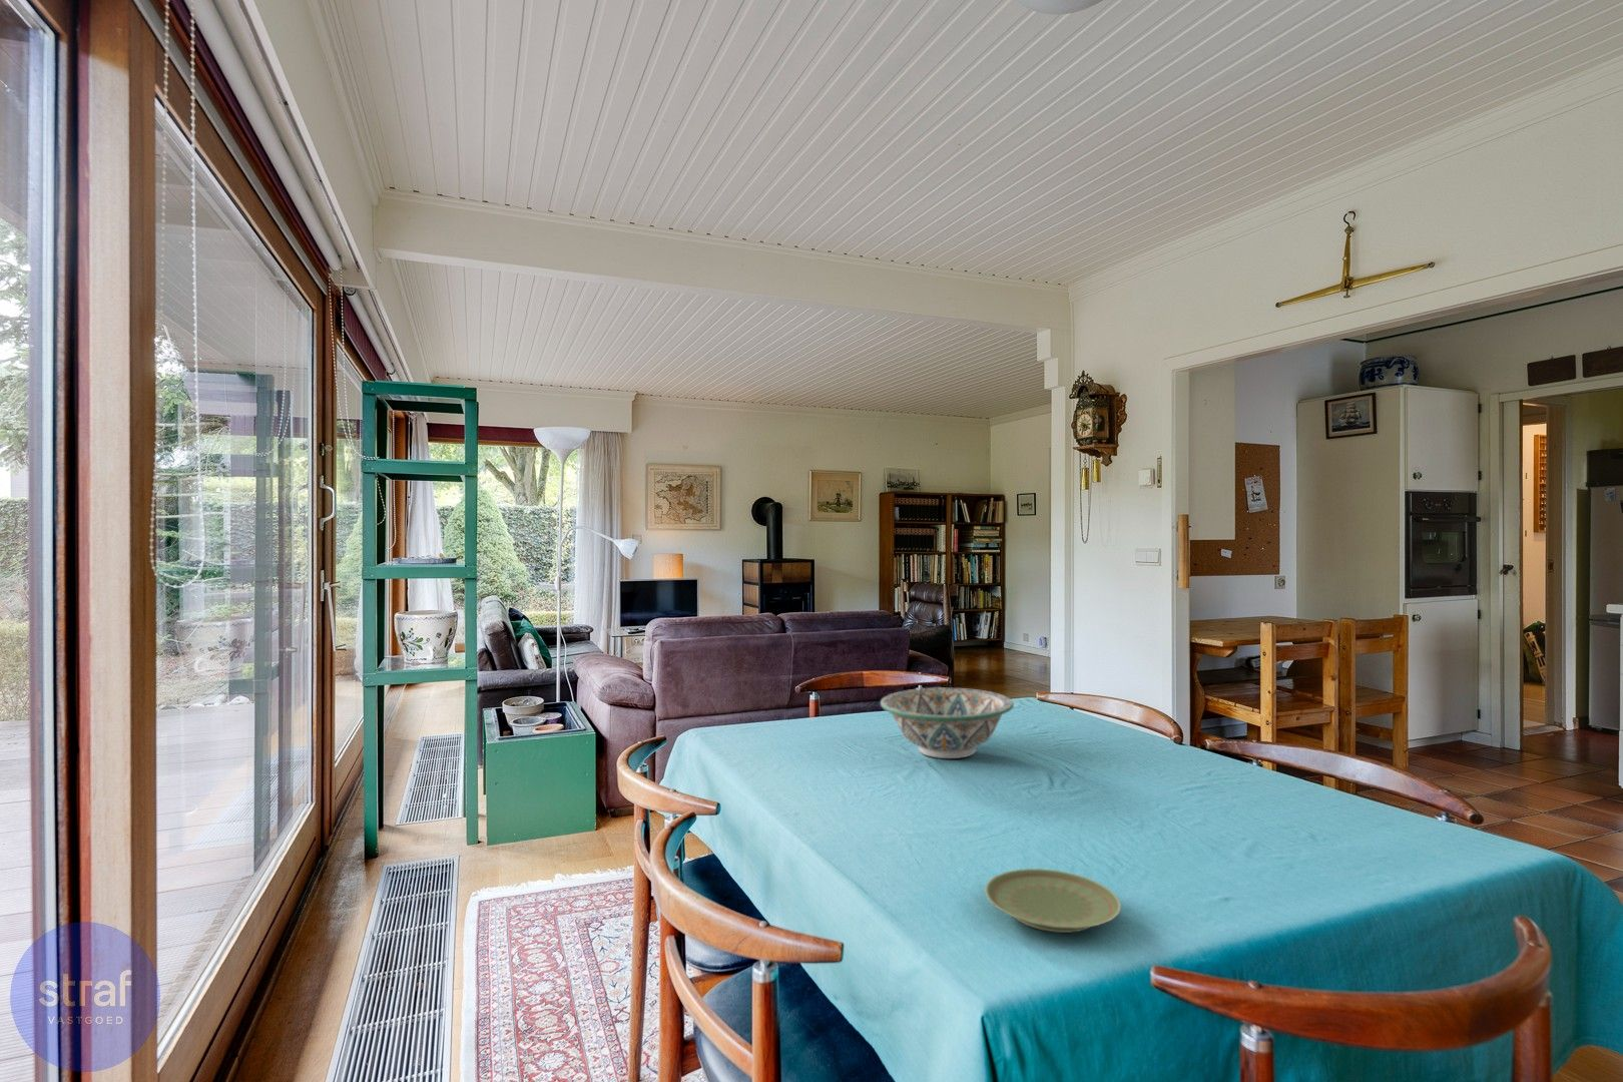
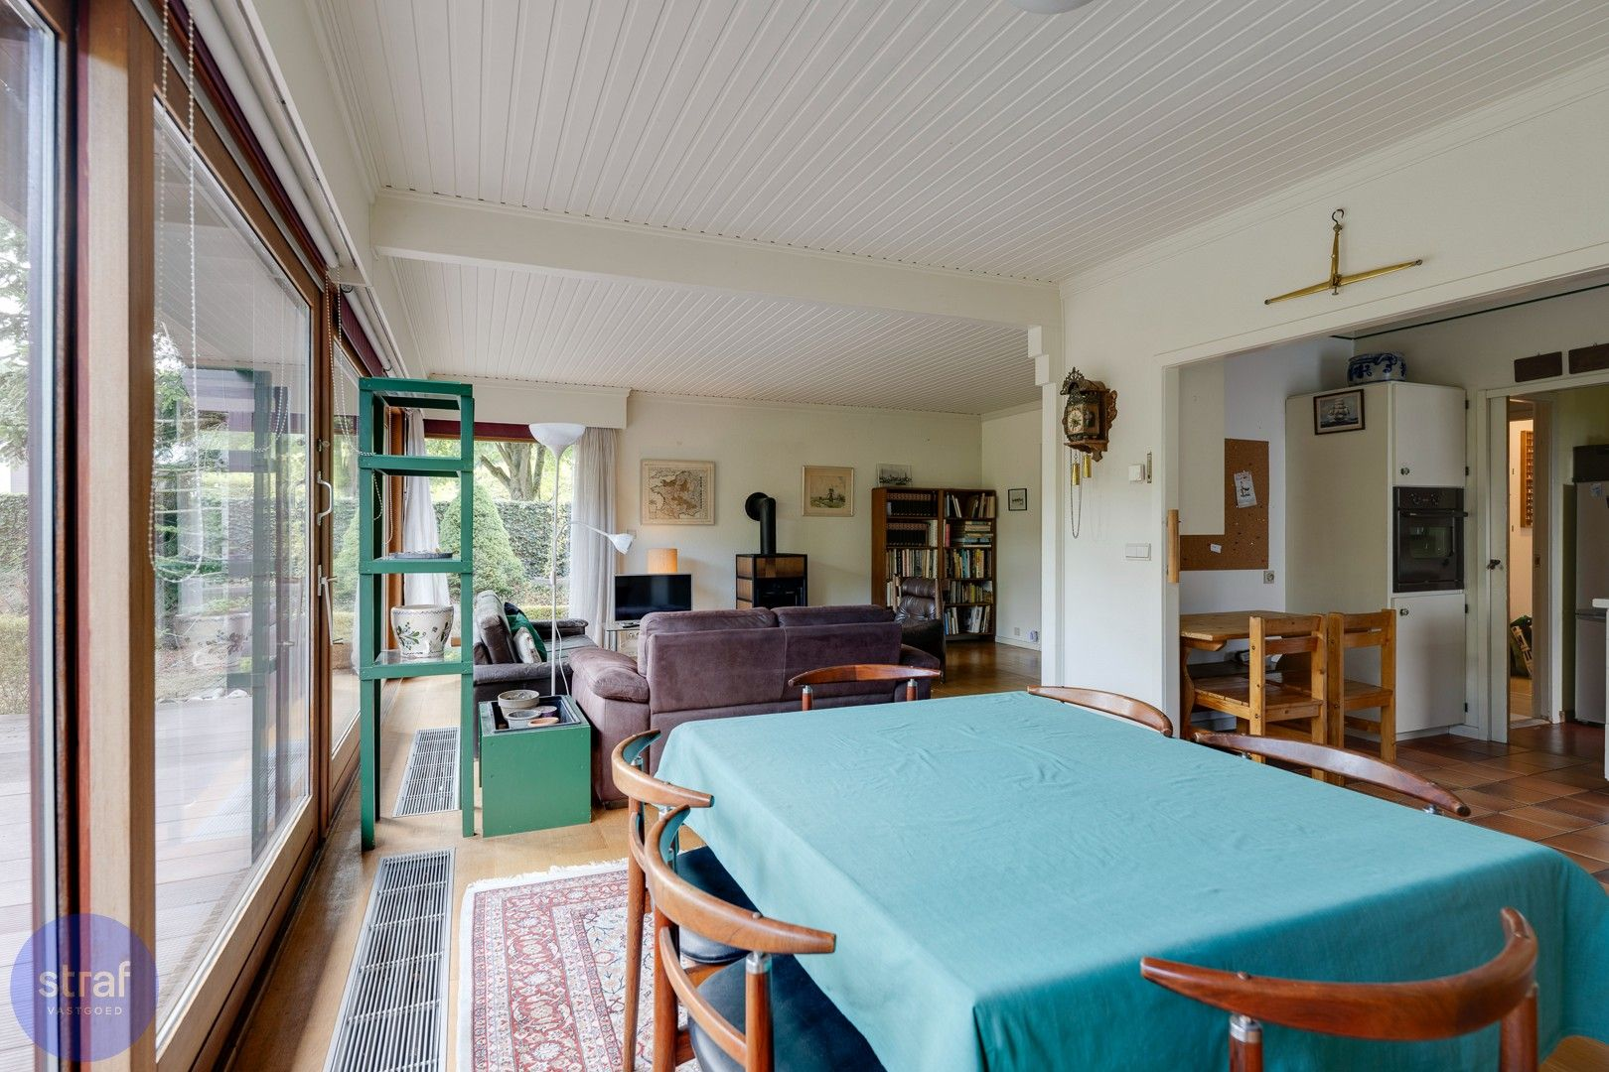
- plate (1051, 902)
- decorative bowl (946, 725)
